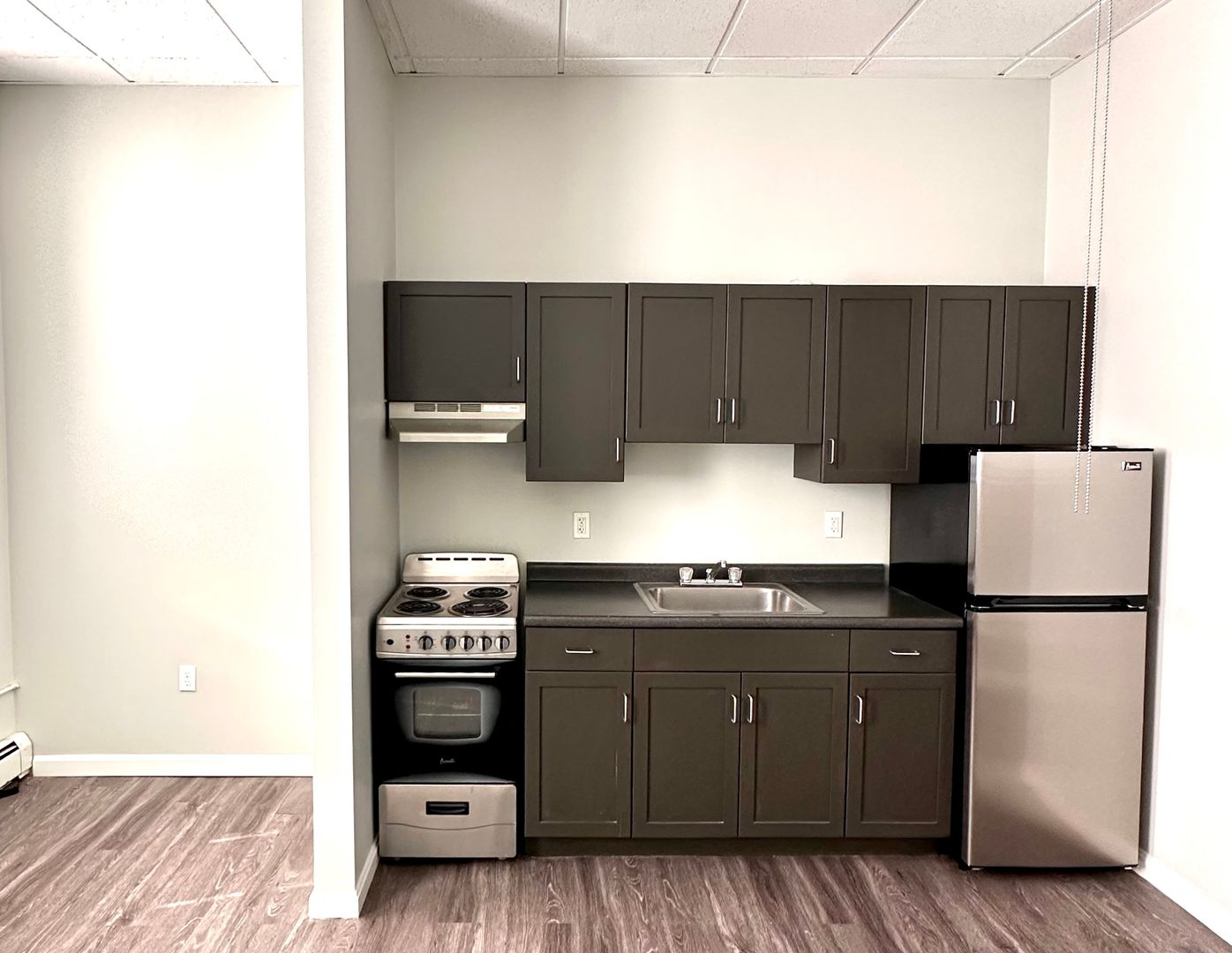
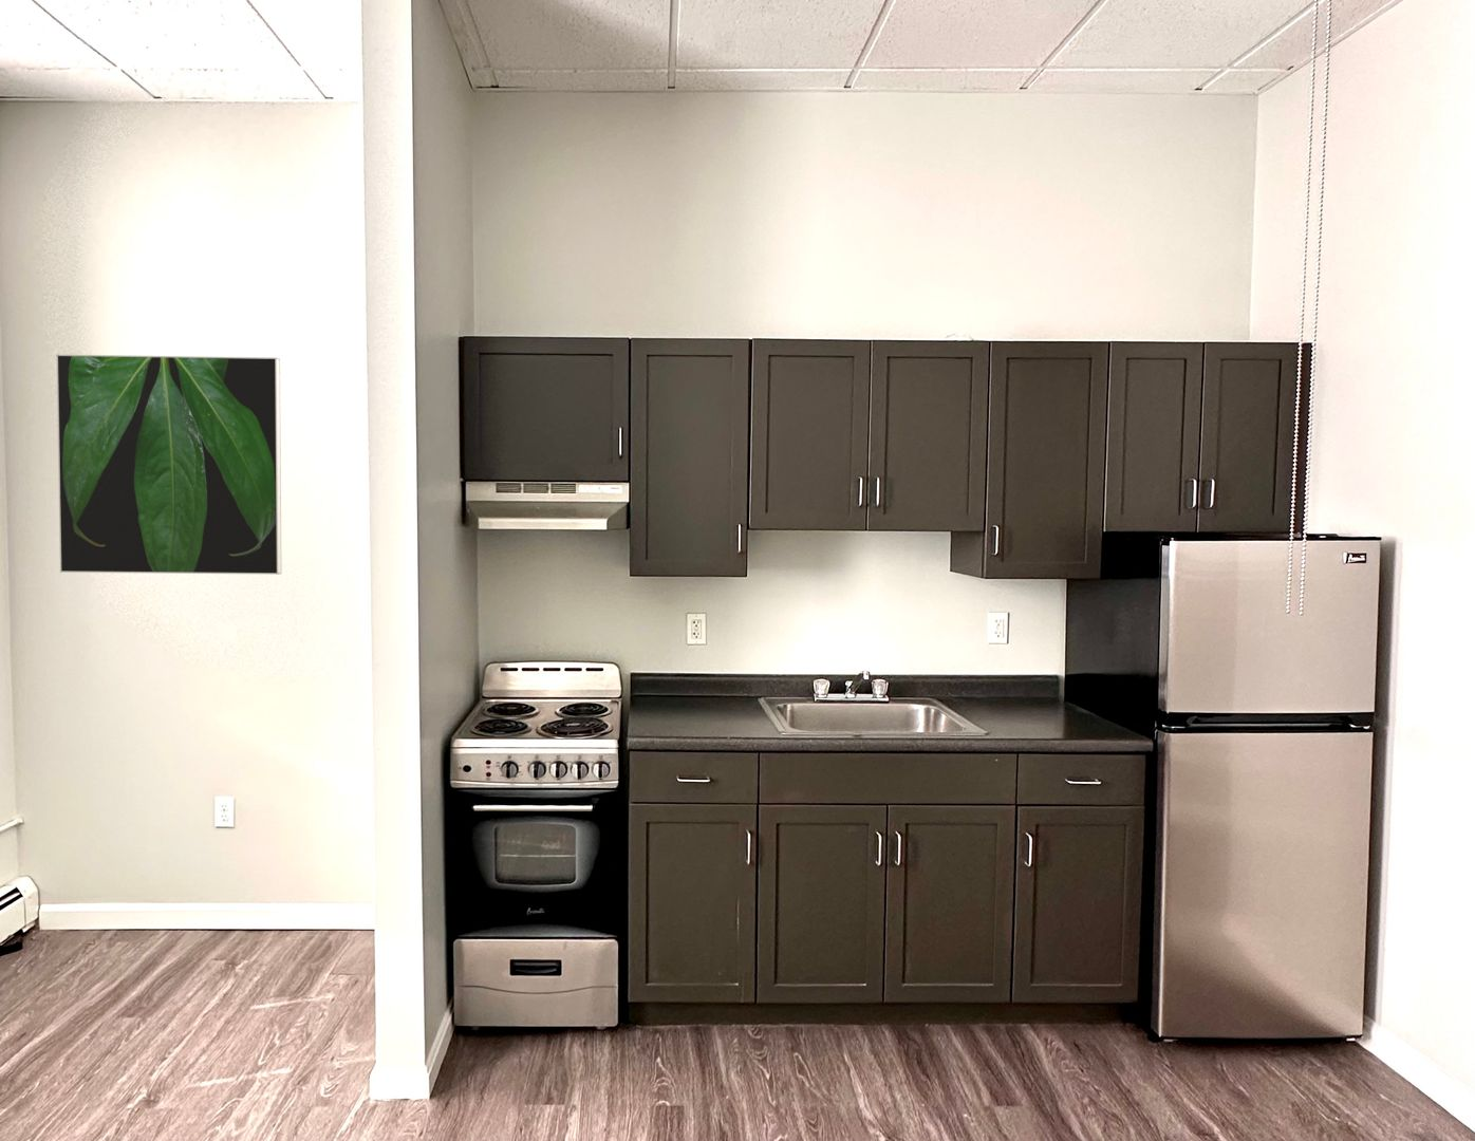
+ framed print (170, 465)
